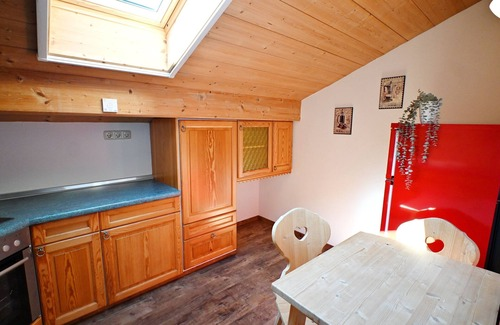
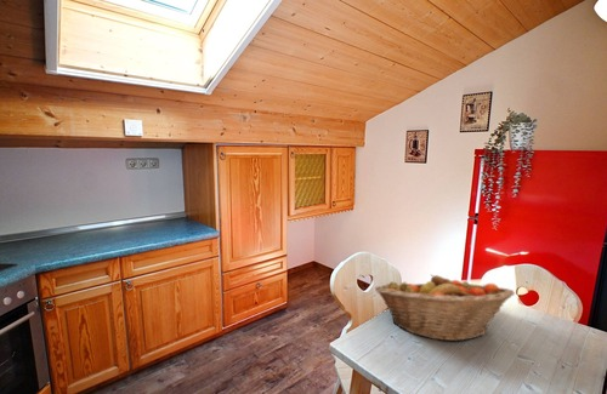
+ fruit basket (439, 299)
